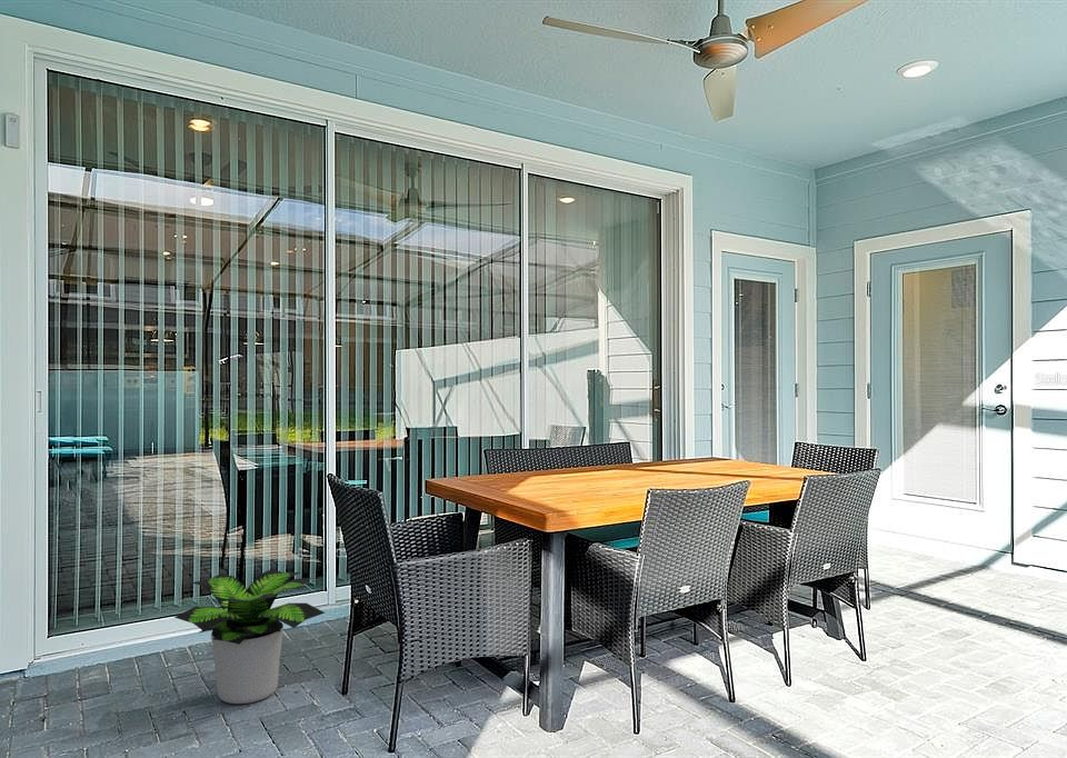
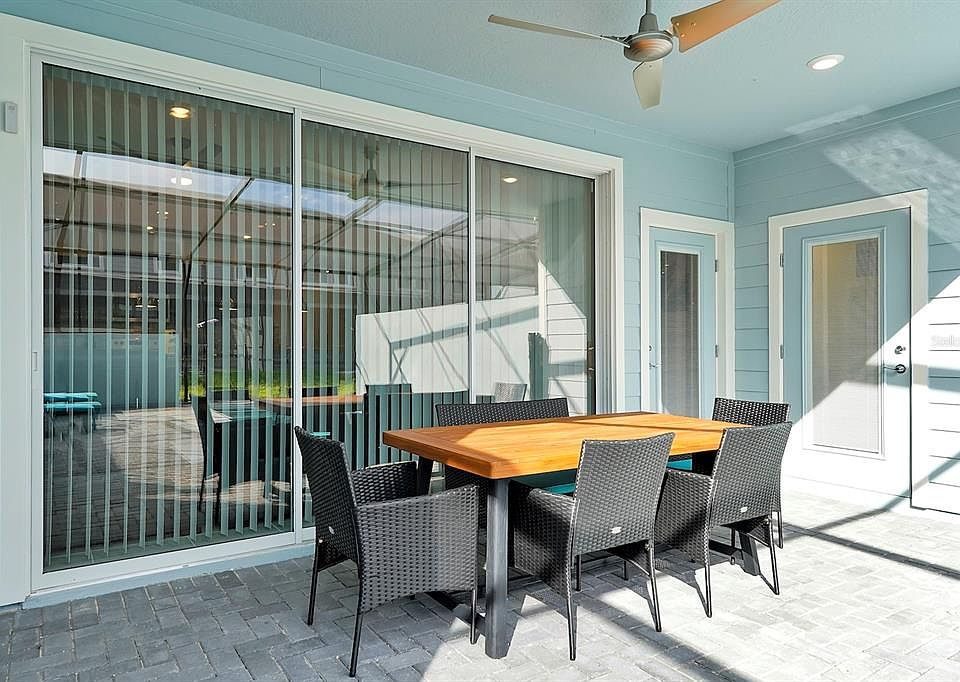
- potted plant (249, 641)
